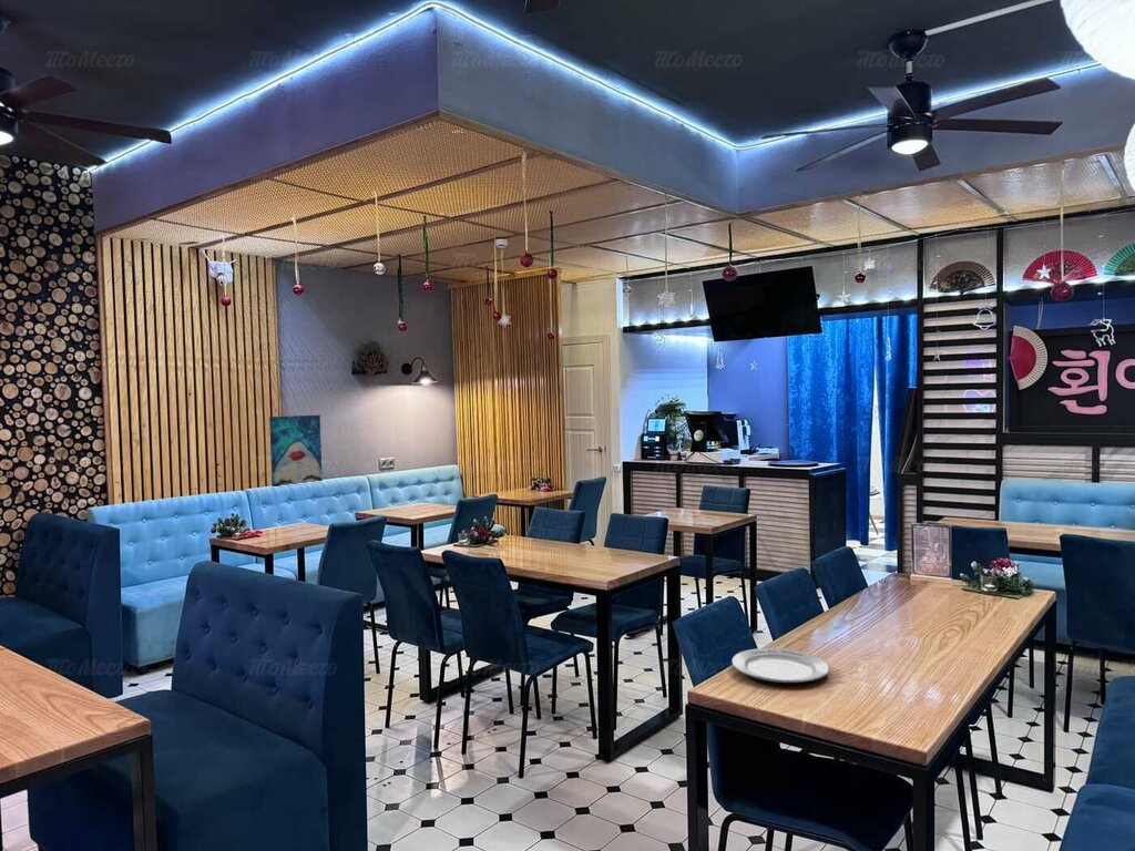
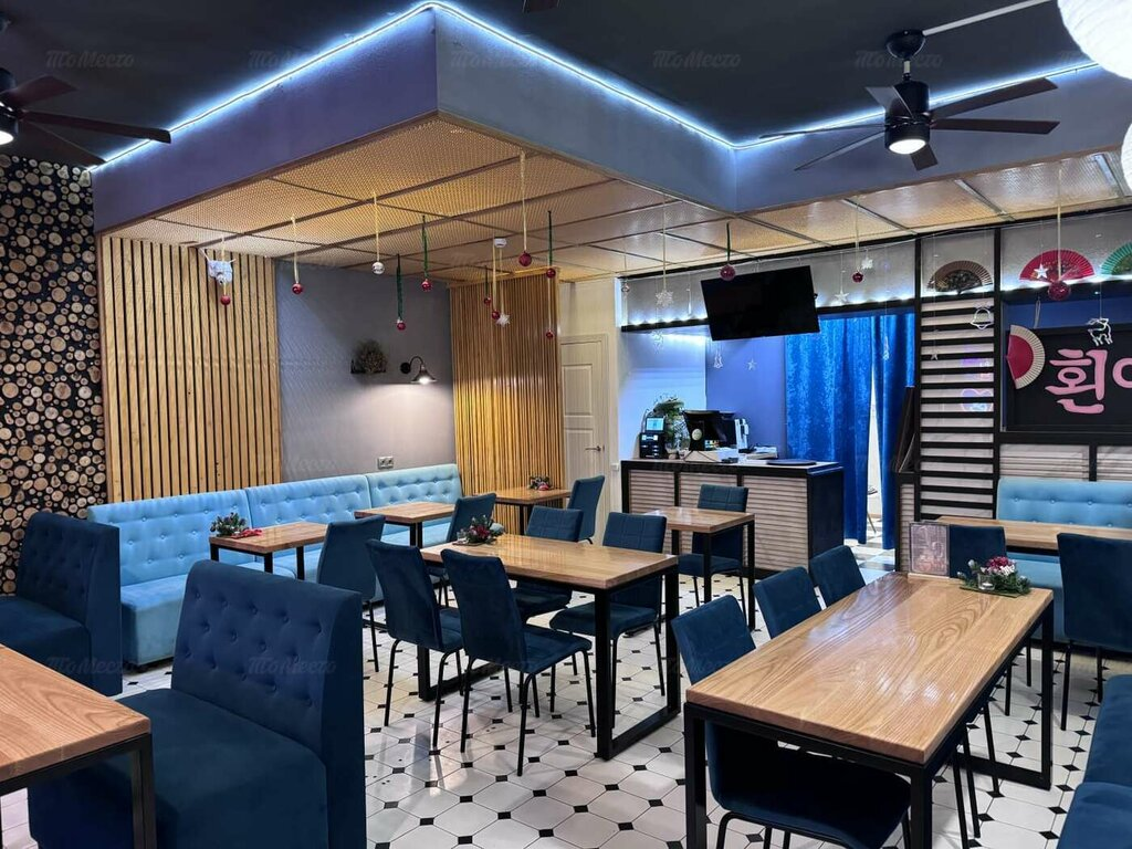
- chinaware (779, 667)
- wall art (296, 450)
